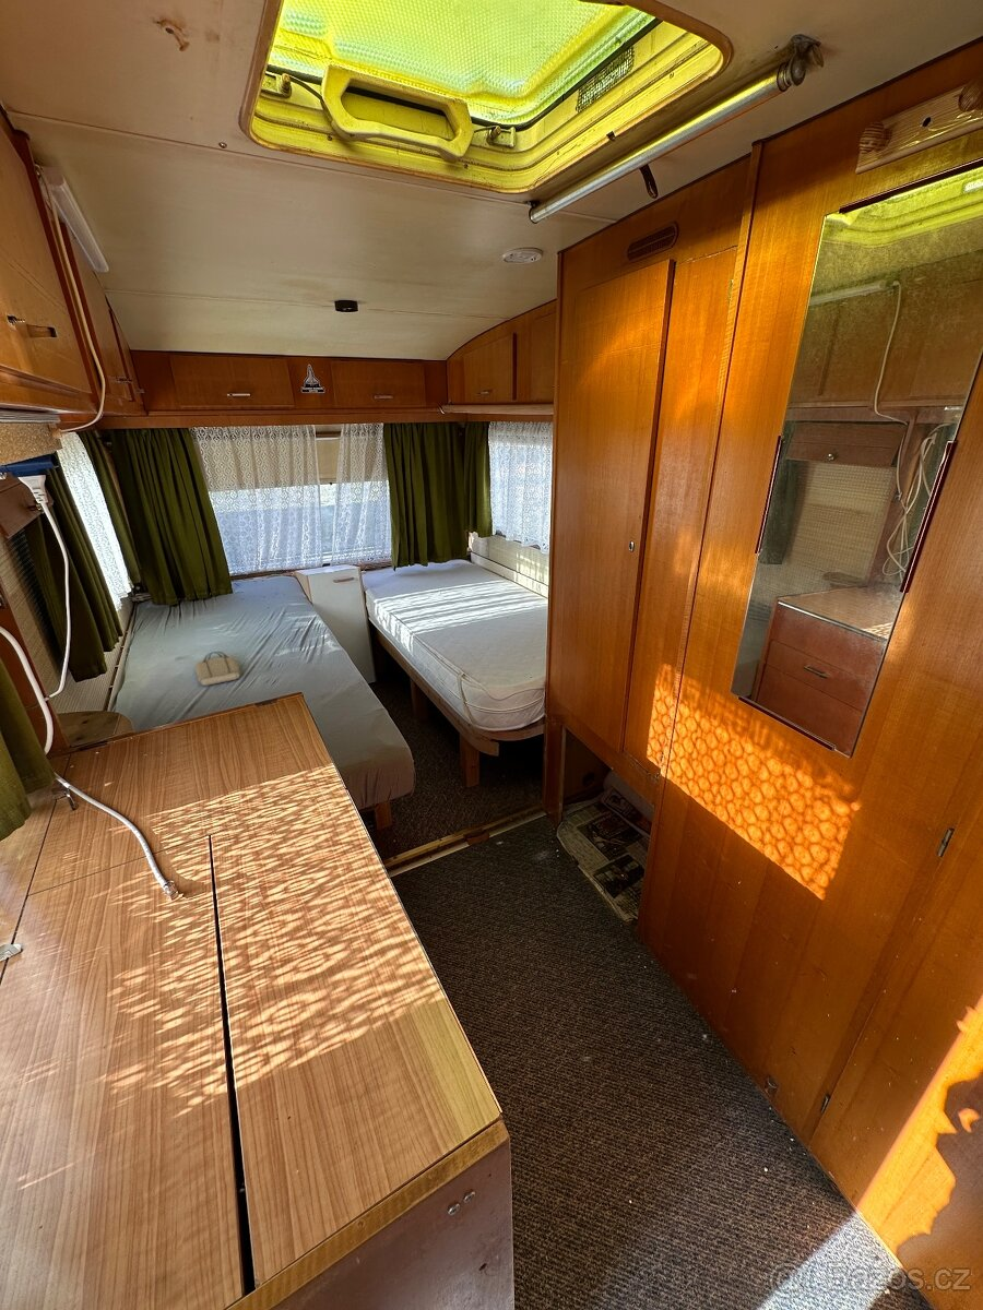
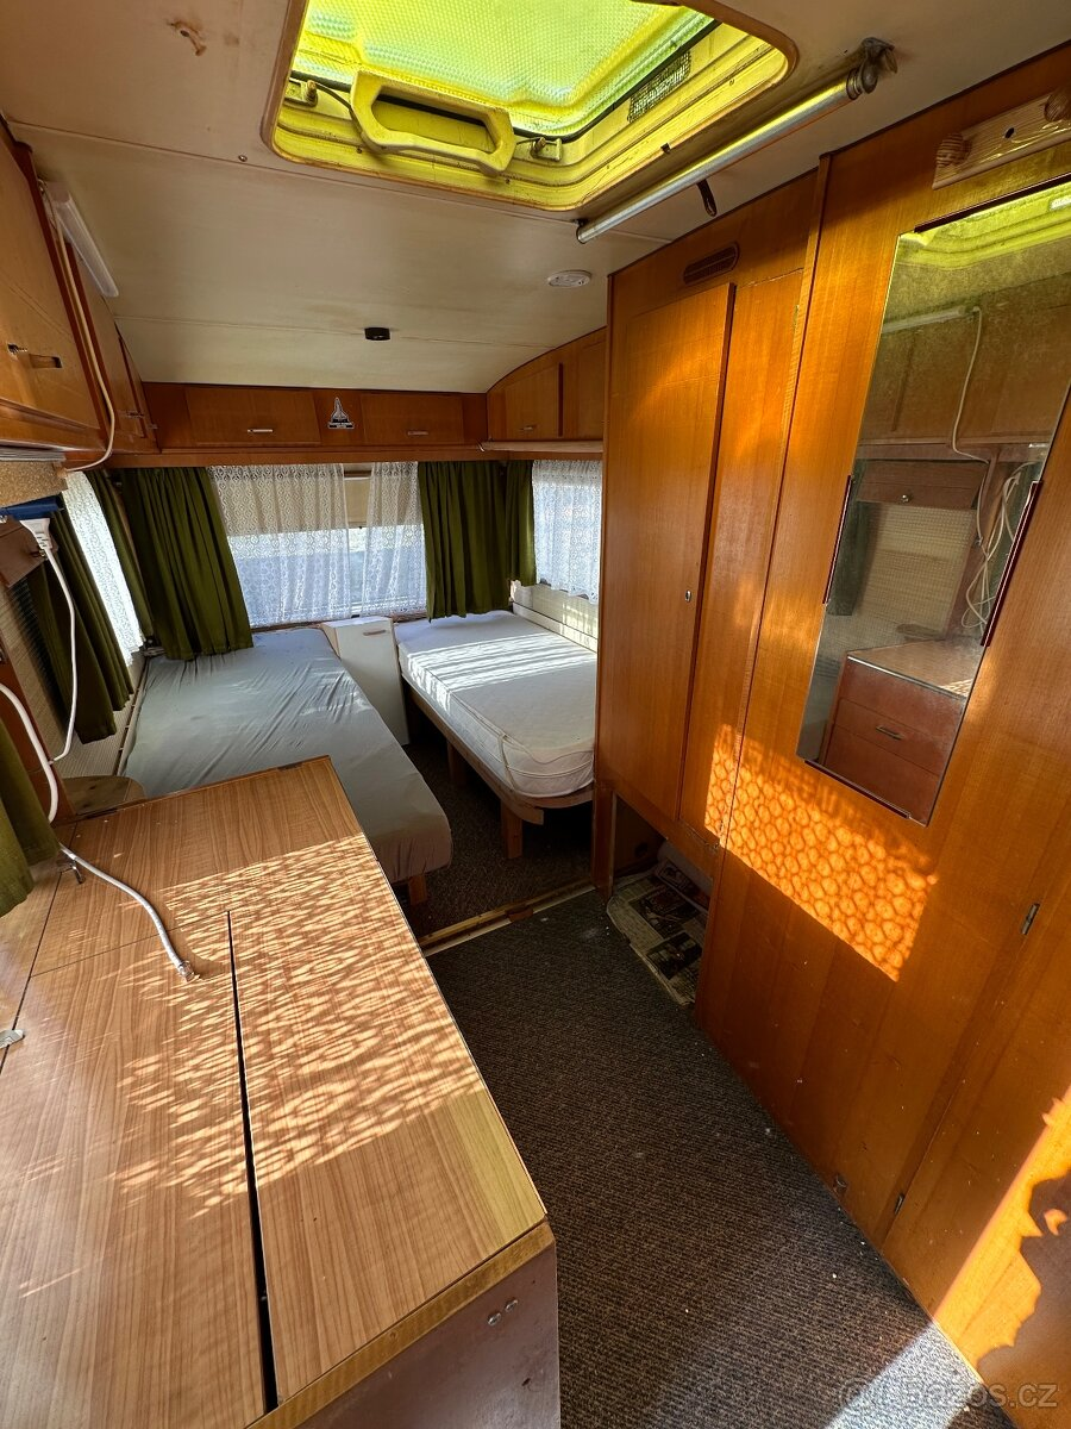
- tote bag (216, 665)
